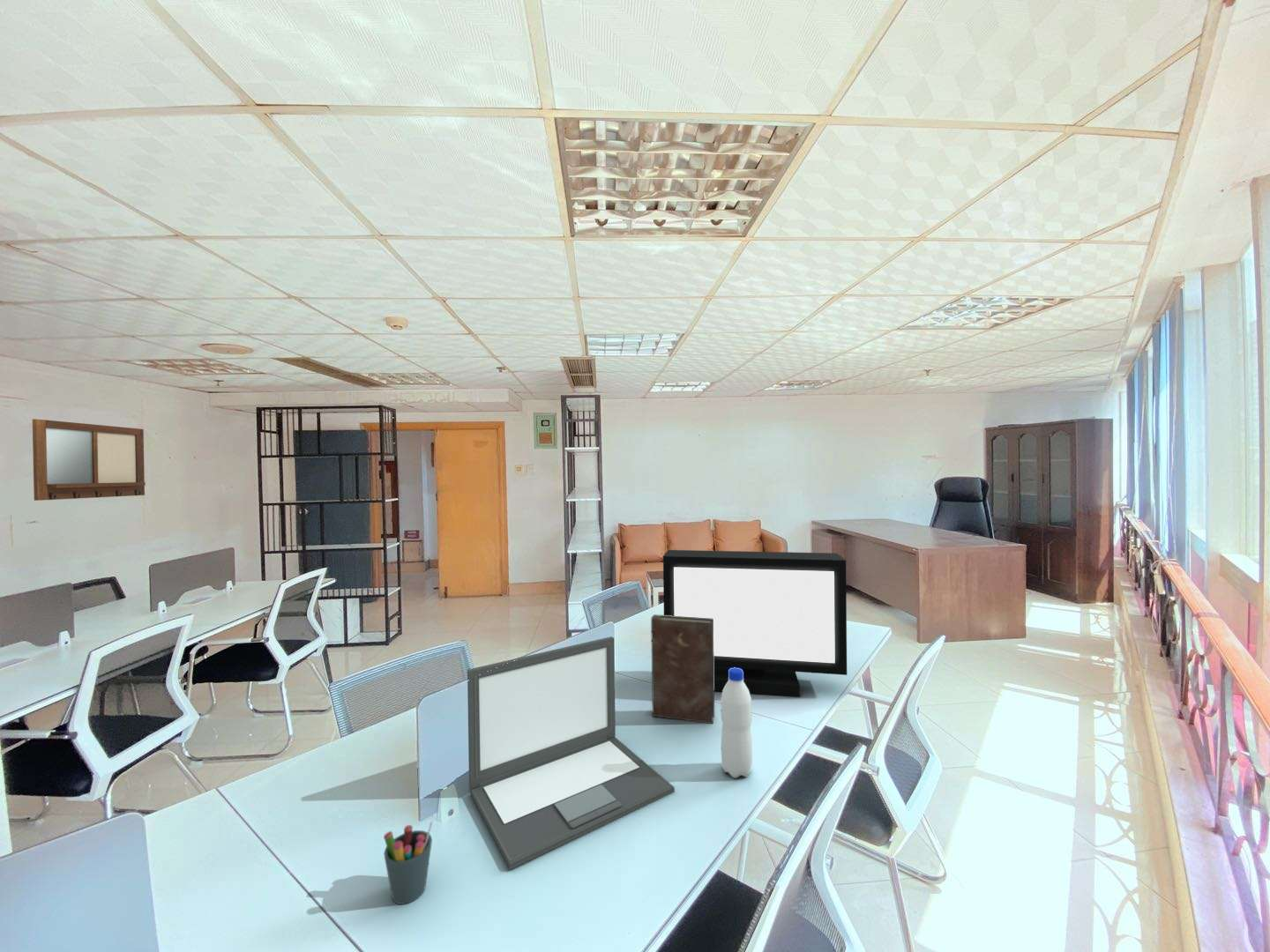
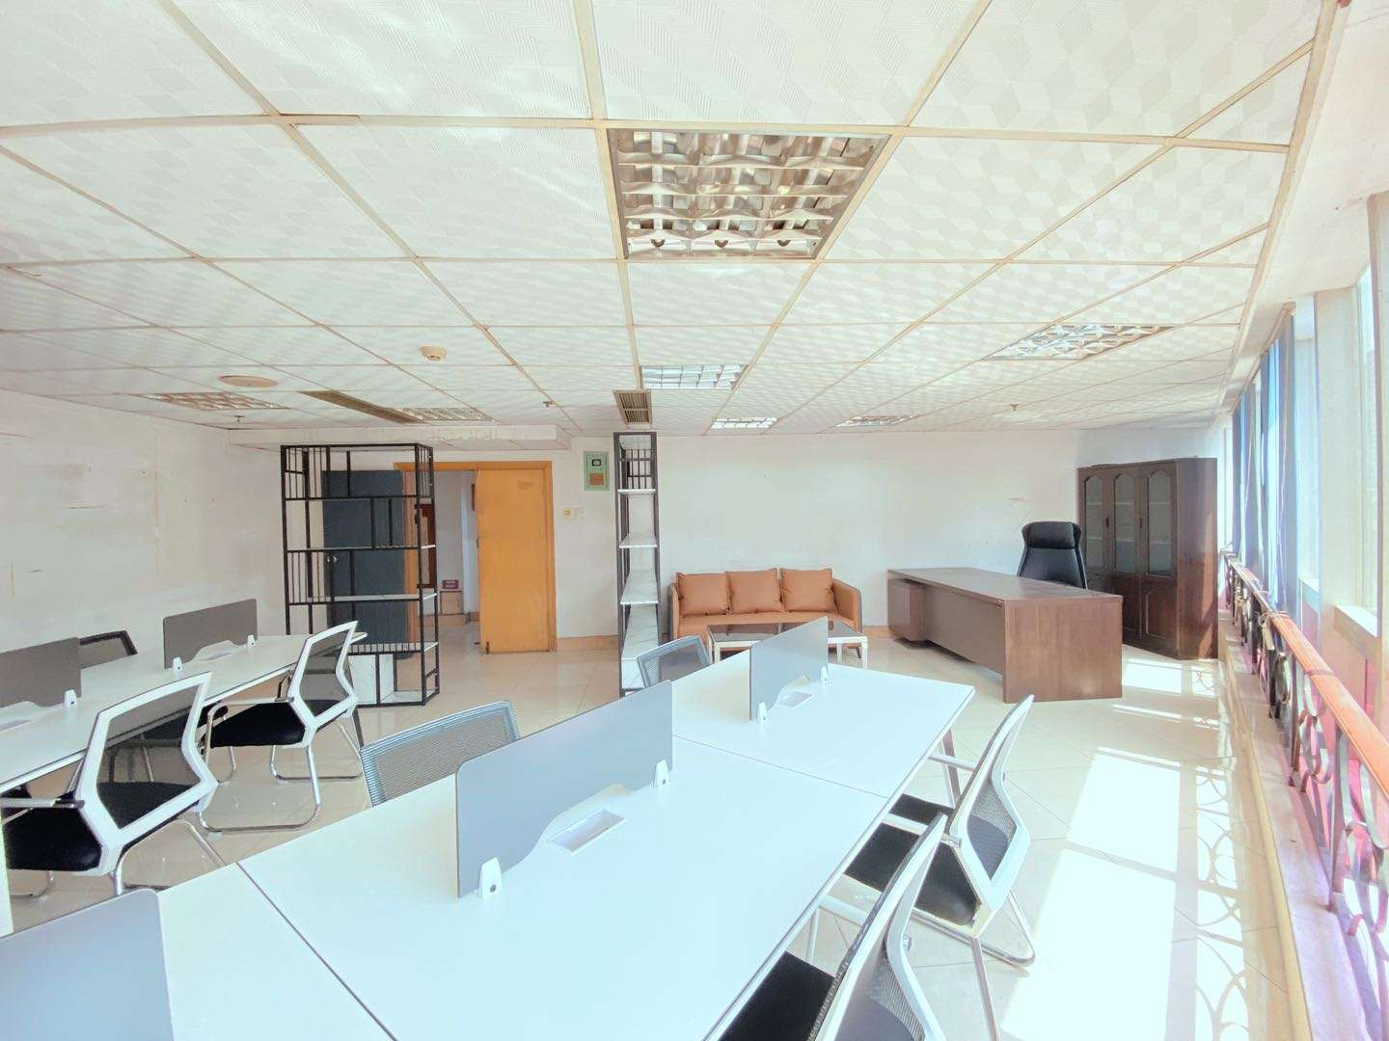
- water bottle (736, 720)
- laptop (570, 730)
- monitor (751, 618)
- writing board (98, 461)
- book (682, 667)
- pen holder (407, 857)
